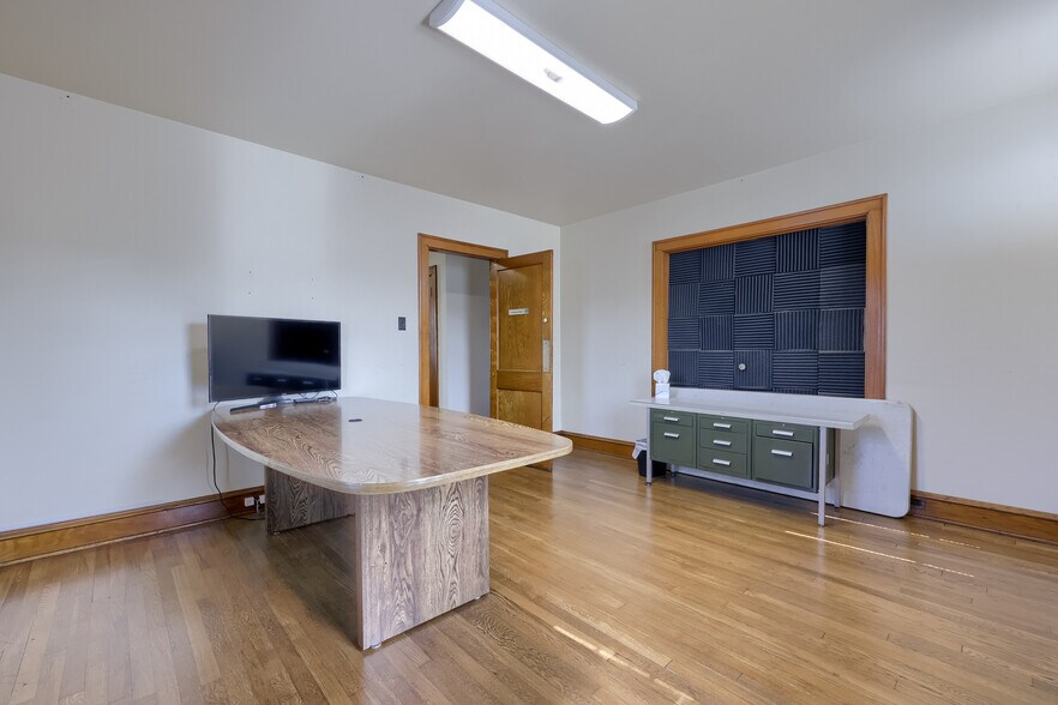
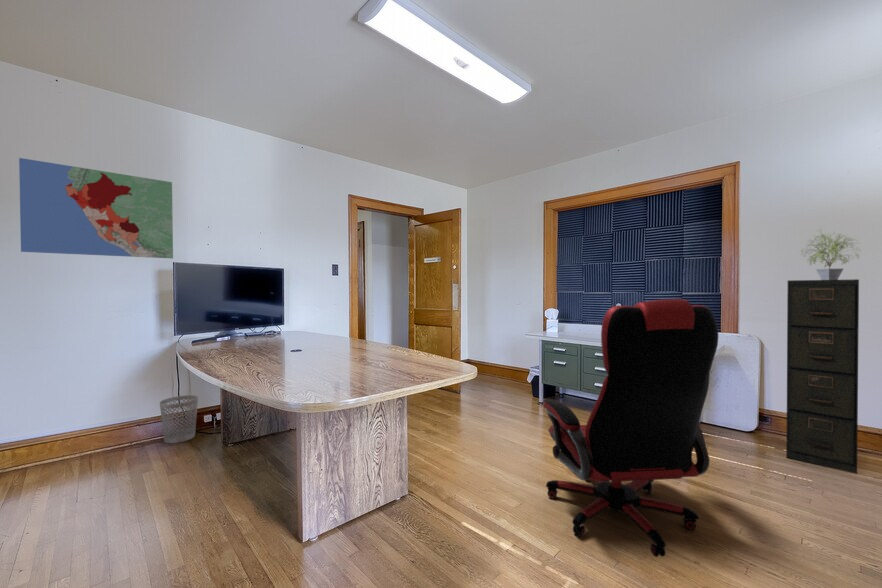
+ filing cabinet (820, 367)
+ office chair (620, 406)
+ potted plant (829, 253)
+ wastebasket (180, 419)
+ map (104, 213)
